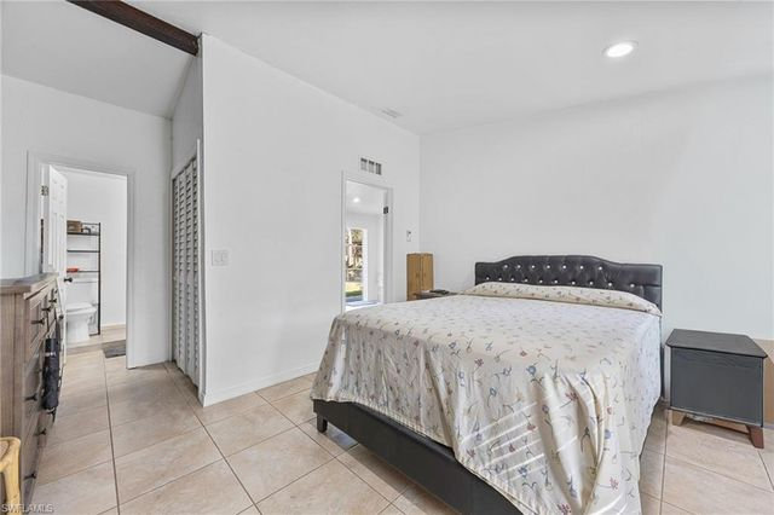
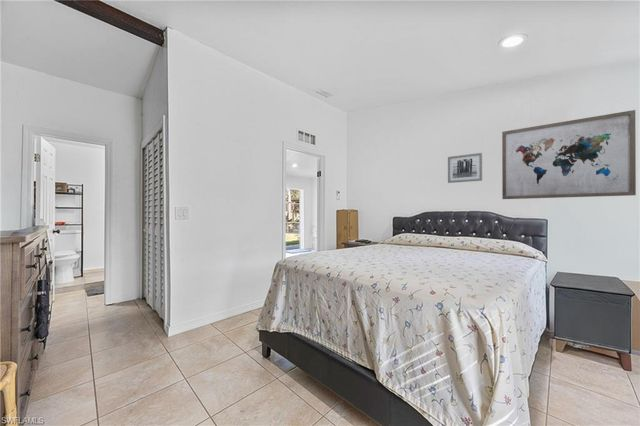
+ wall art (561, 159)
+ wall art (464, 168)
